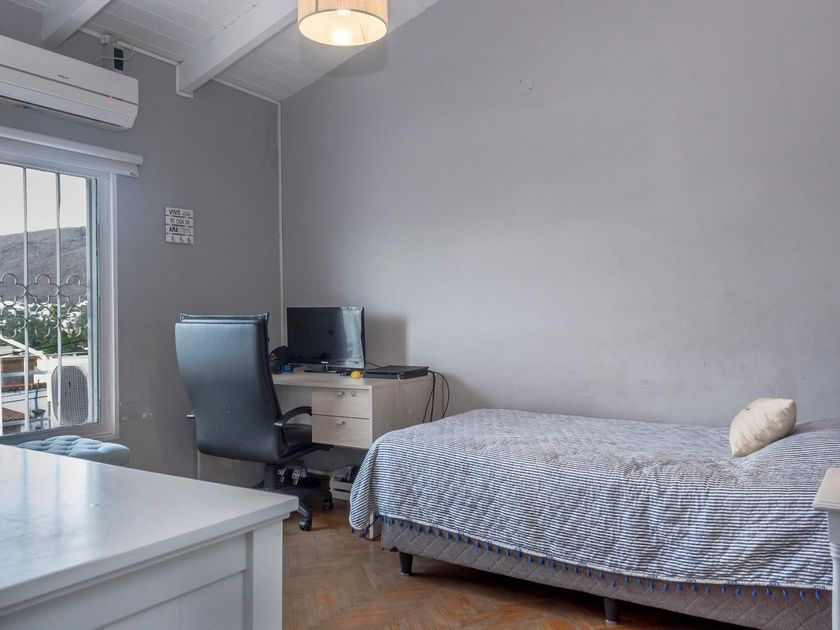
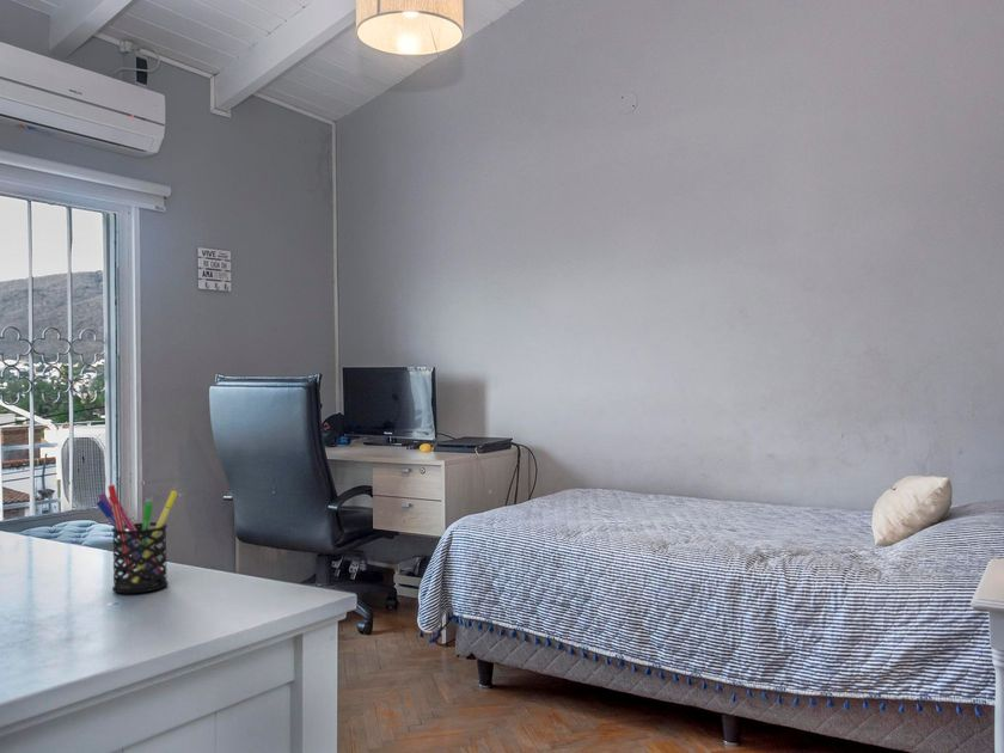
+ pen holder (137, 535)
